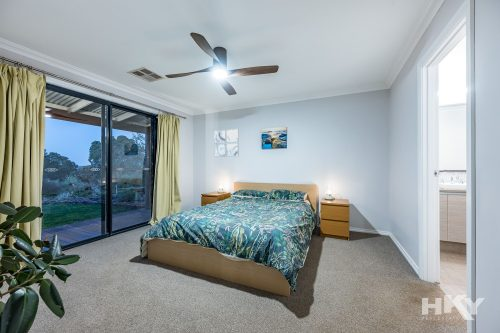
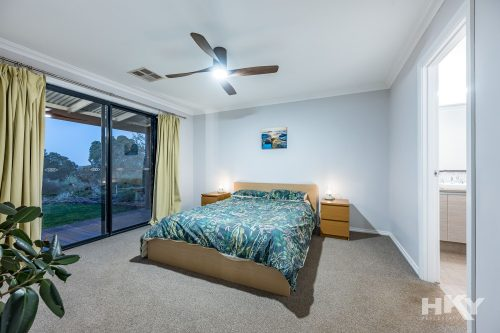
- wall art (226, 142)
